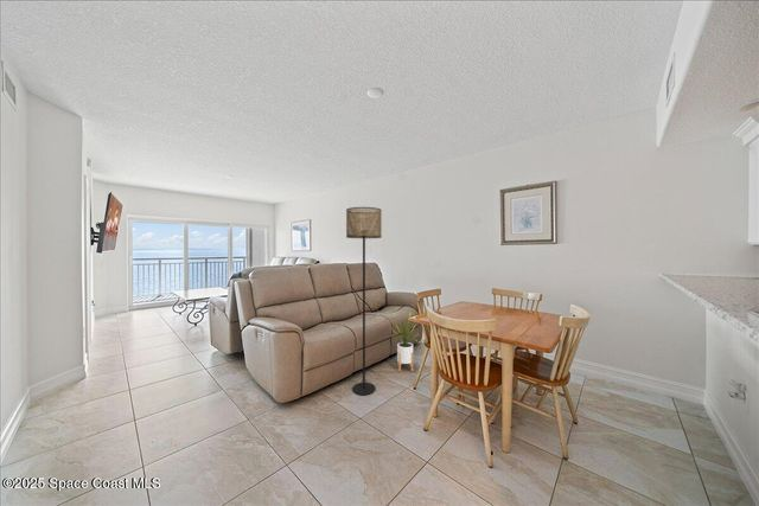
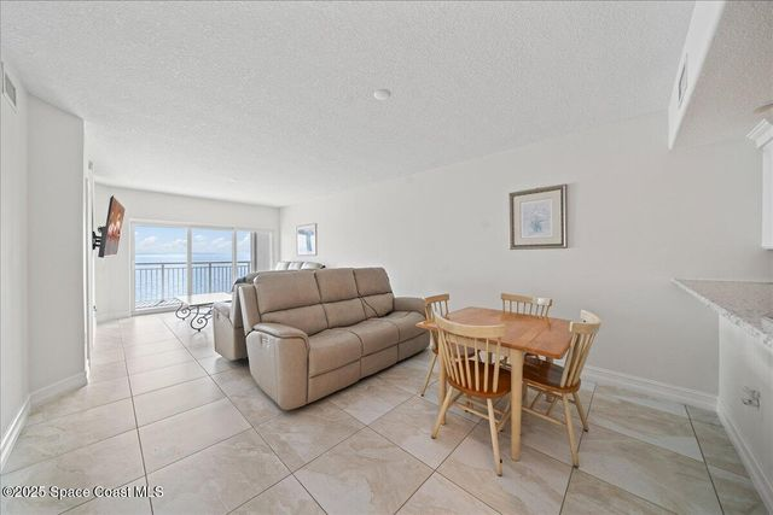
- floor lamp (363, 299)
- house plant (404, 337)
